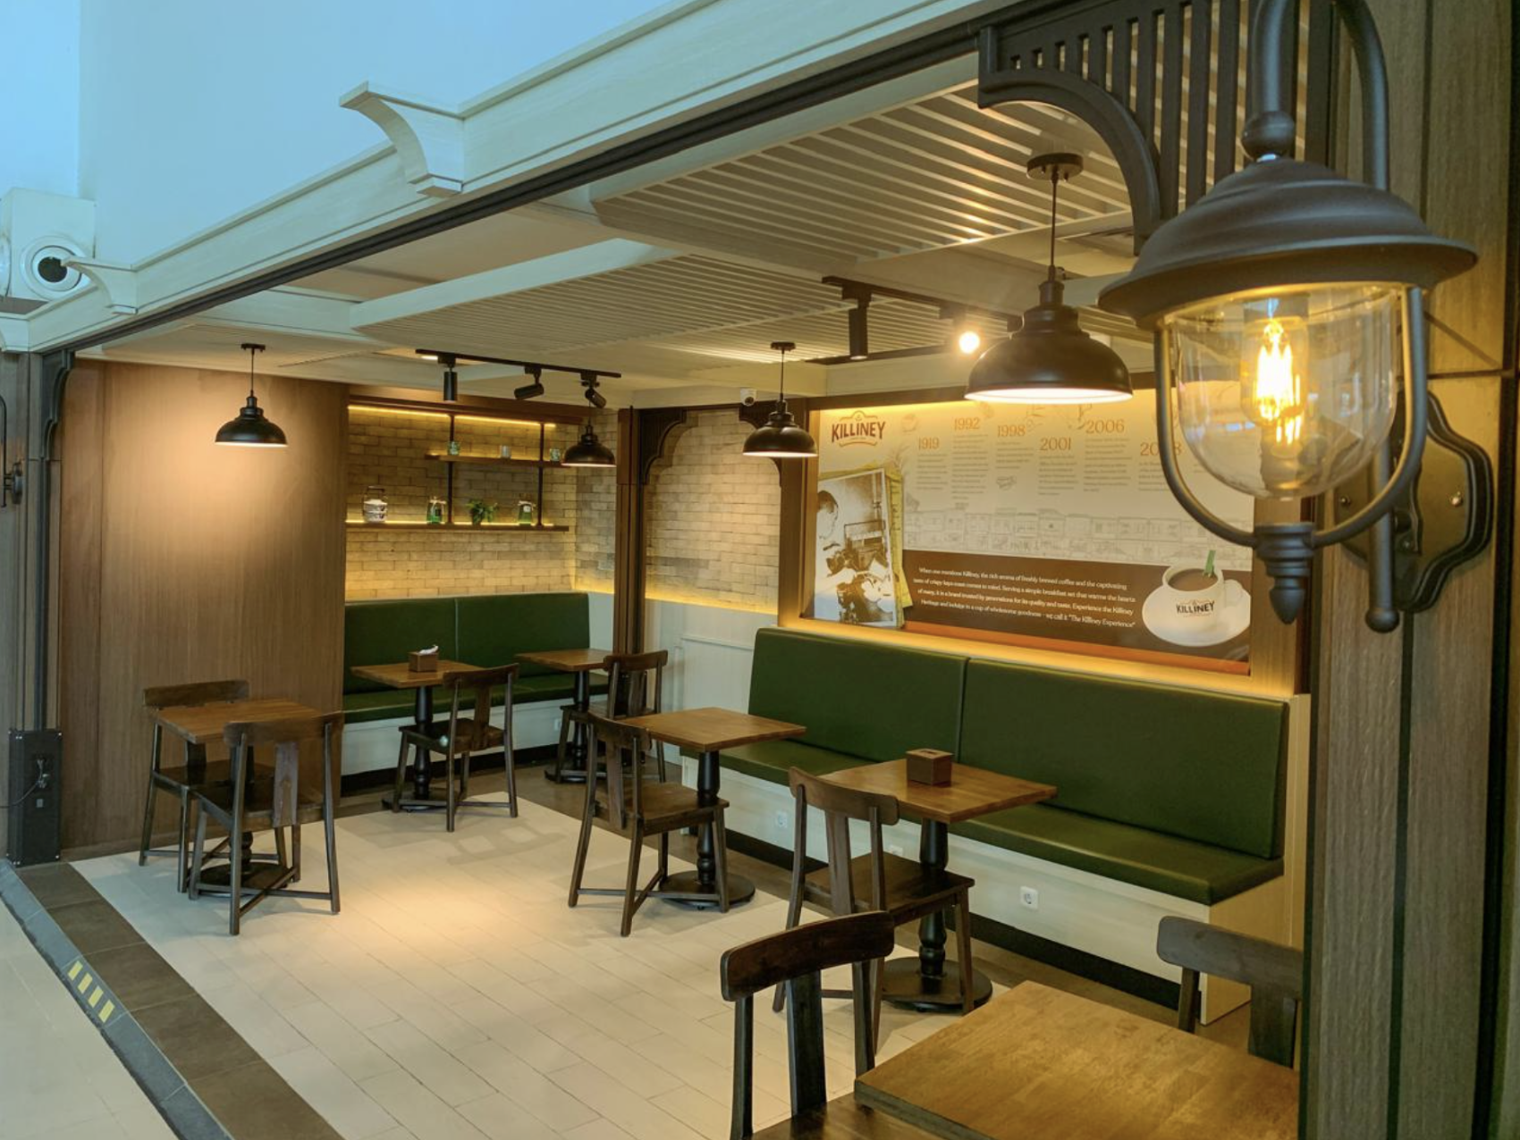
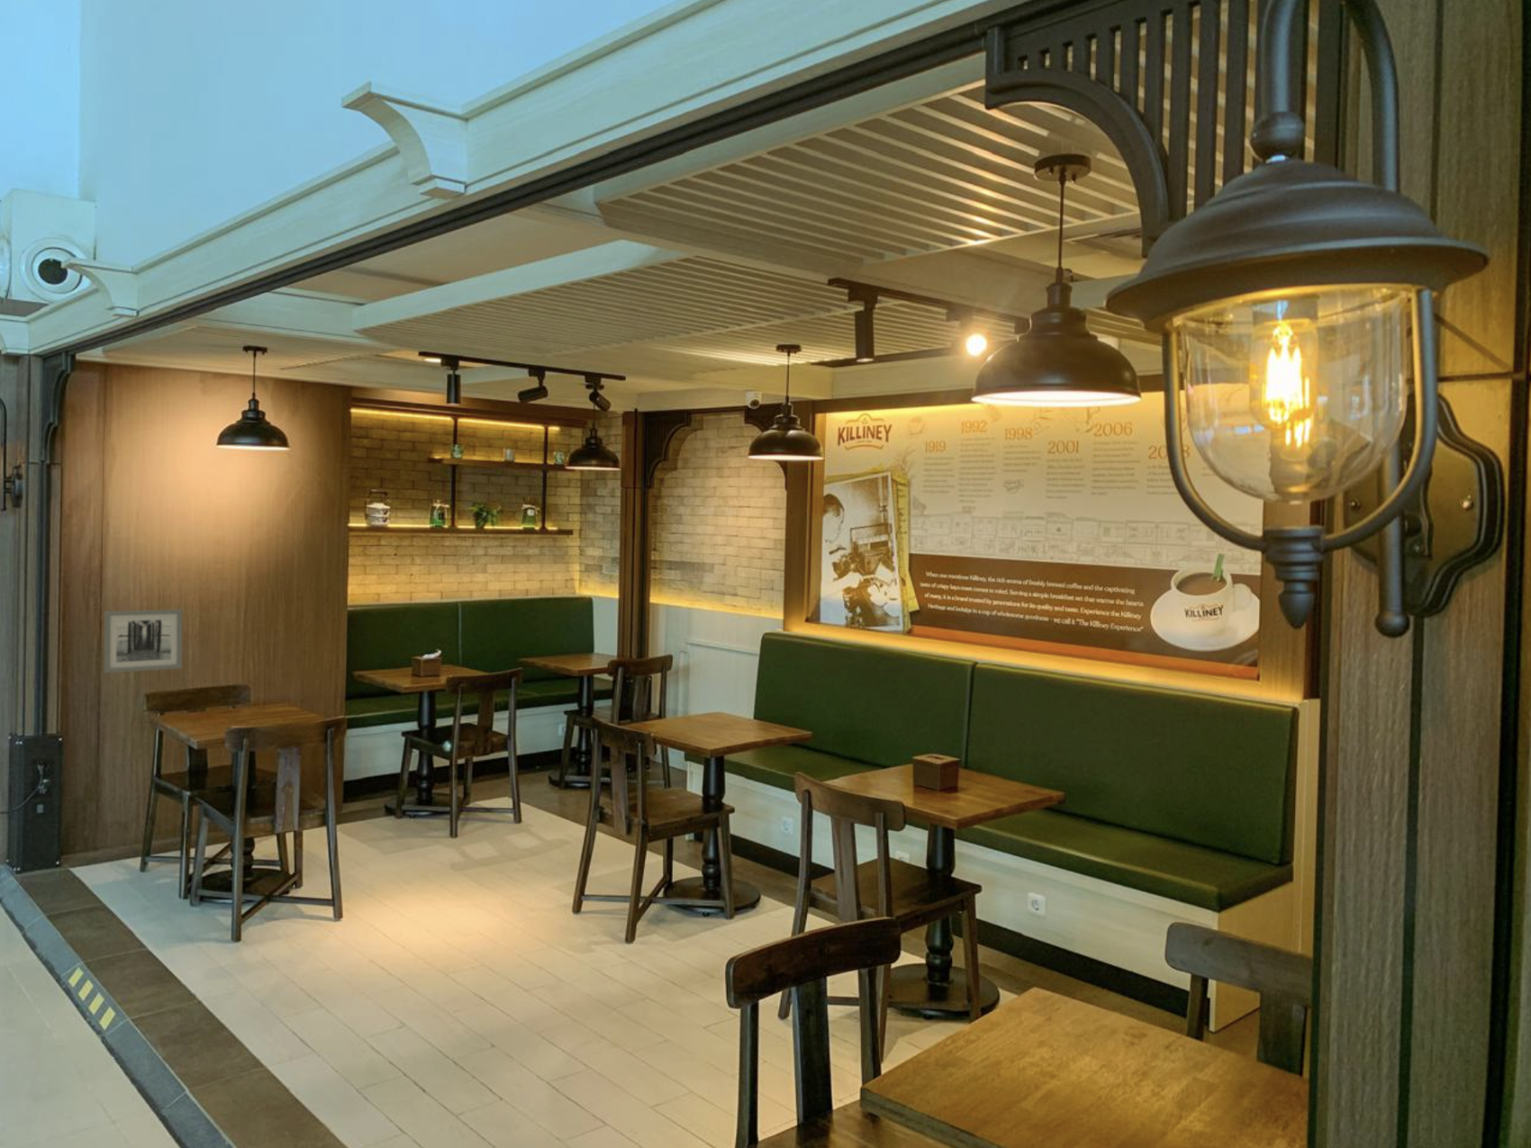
+ wall art (144, 639)
